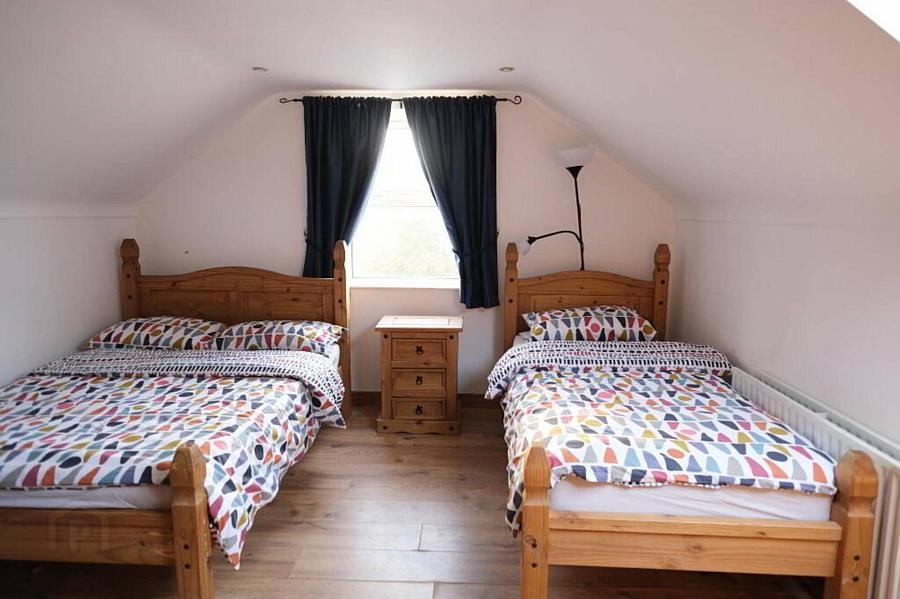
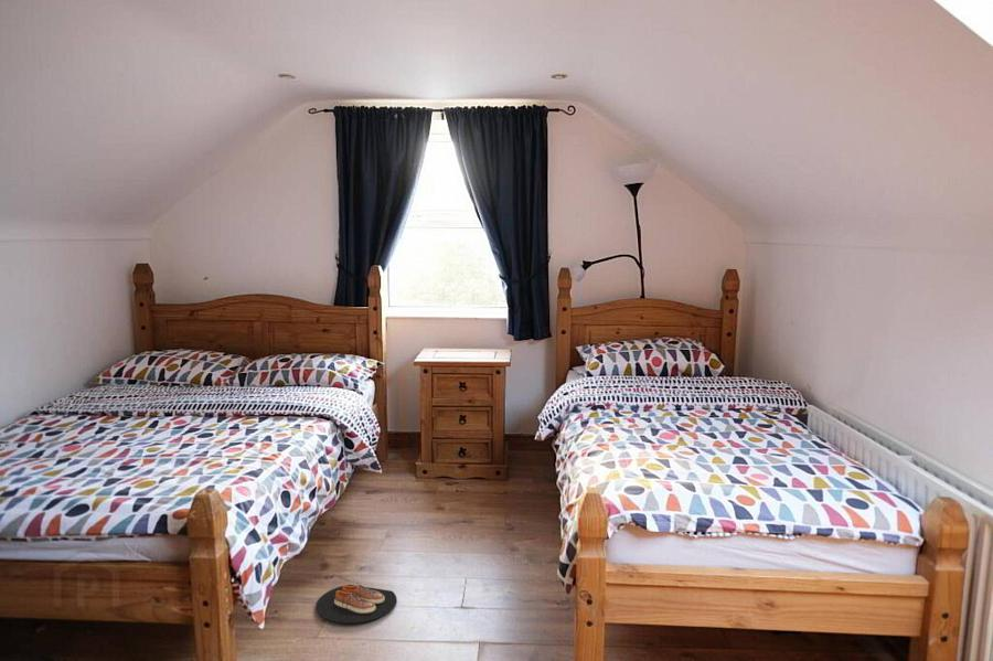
+ slippers (356, 596)
